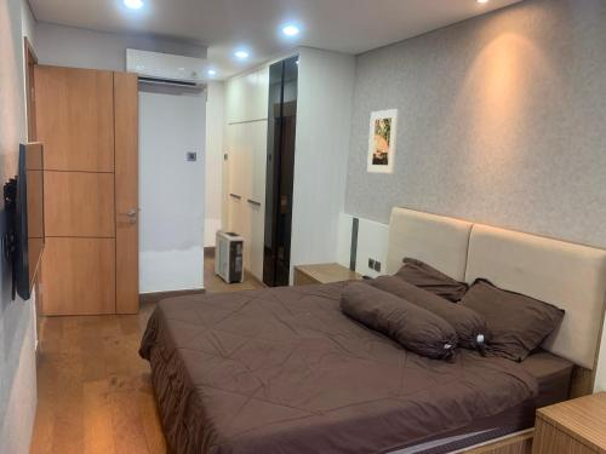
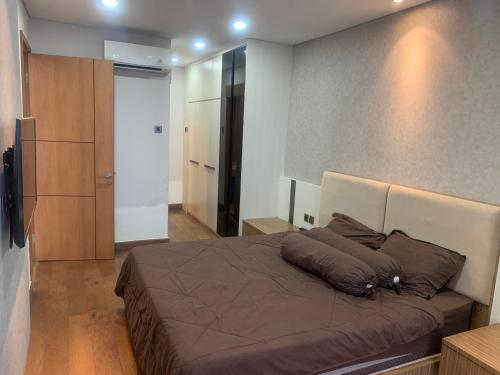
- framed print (382, 142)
- air purifier (229, 254)
